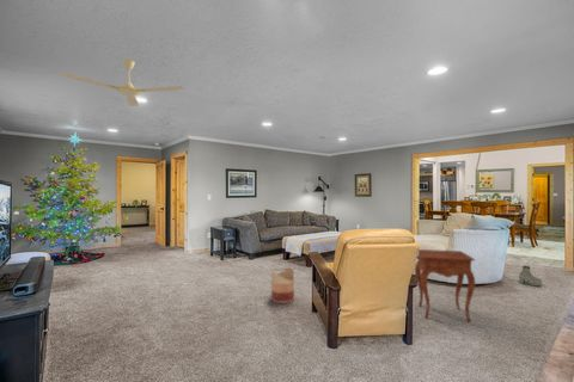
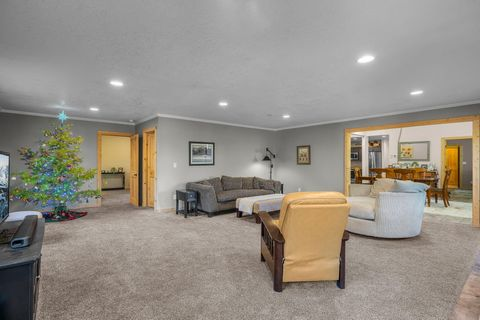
- boots (530, 275)
- side table (445, 276)
- ceiling fan (126, 82)
- basket (282, 283)
